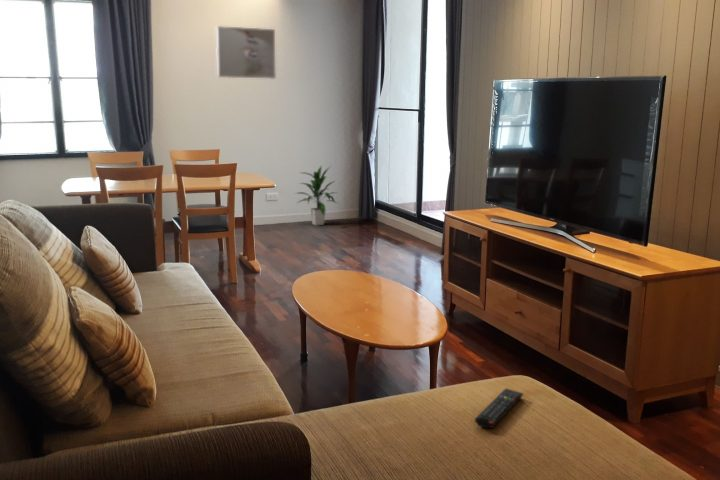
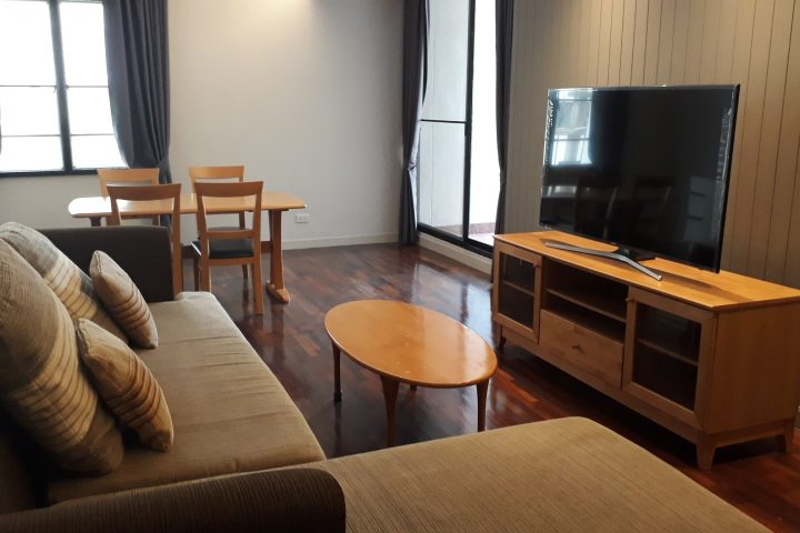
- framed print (246, 53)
- remote control (499, 407)
- indoor plant (317, 195)
